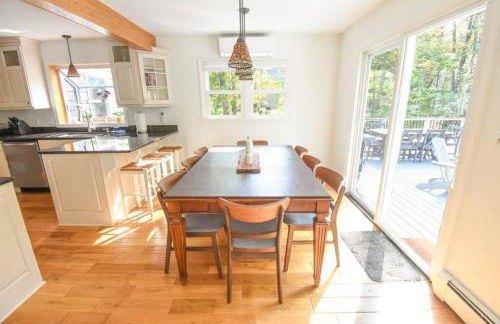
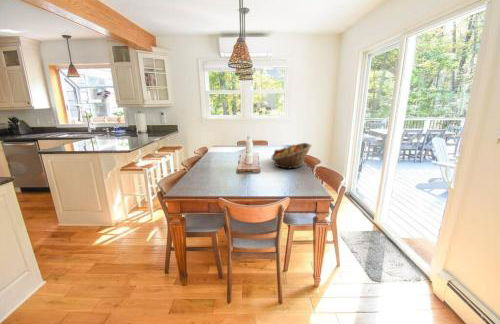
+ fruit basket (290, 154)
